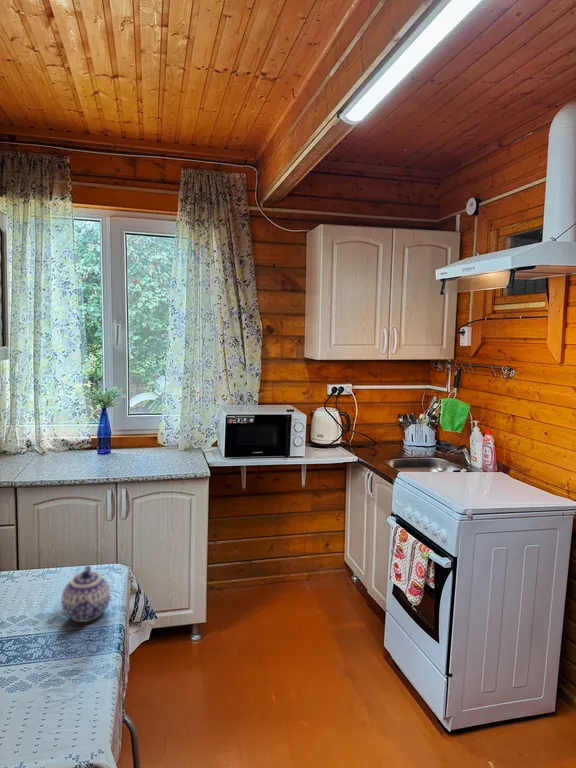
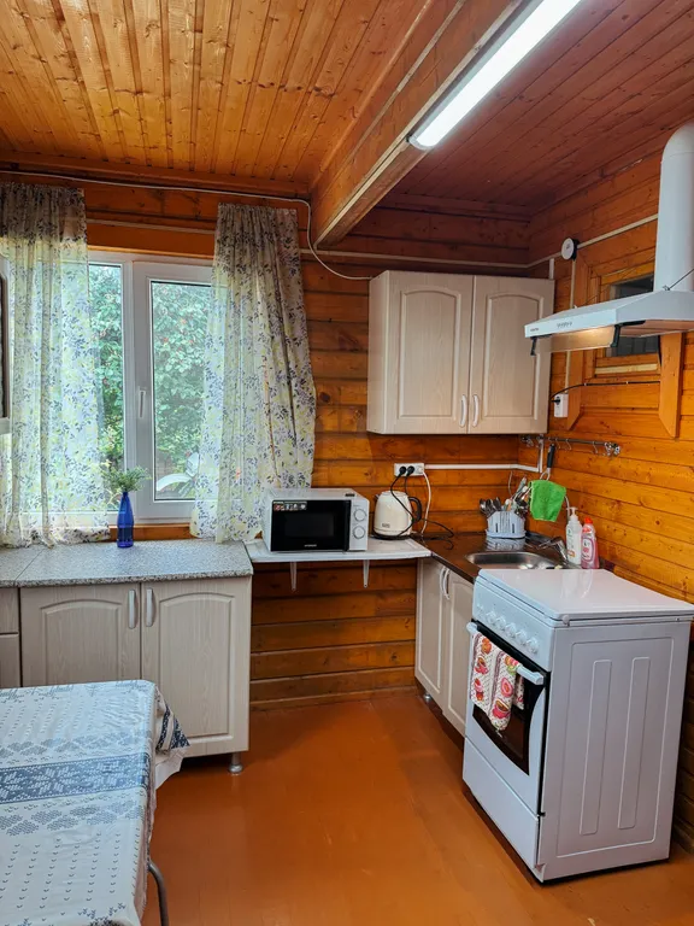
- teapot (86, 592)
